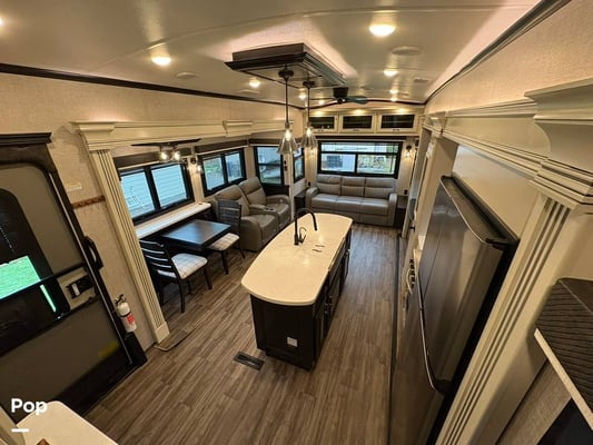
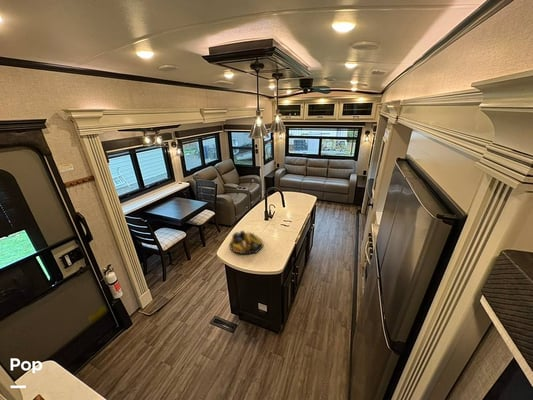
+ fruit bowl (246, 239)
